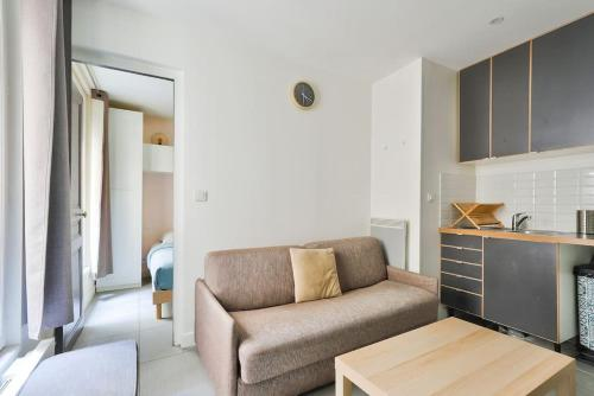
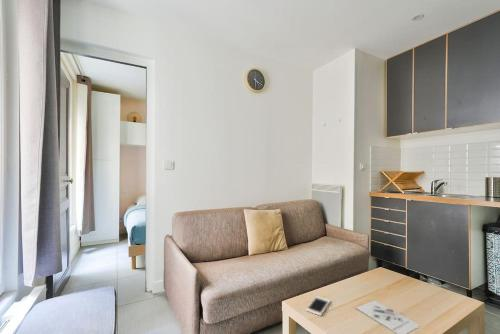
+ cell phone (318, 305)
+ architectural model (386, 314)
